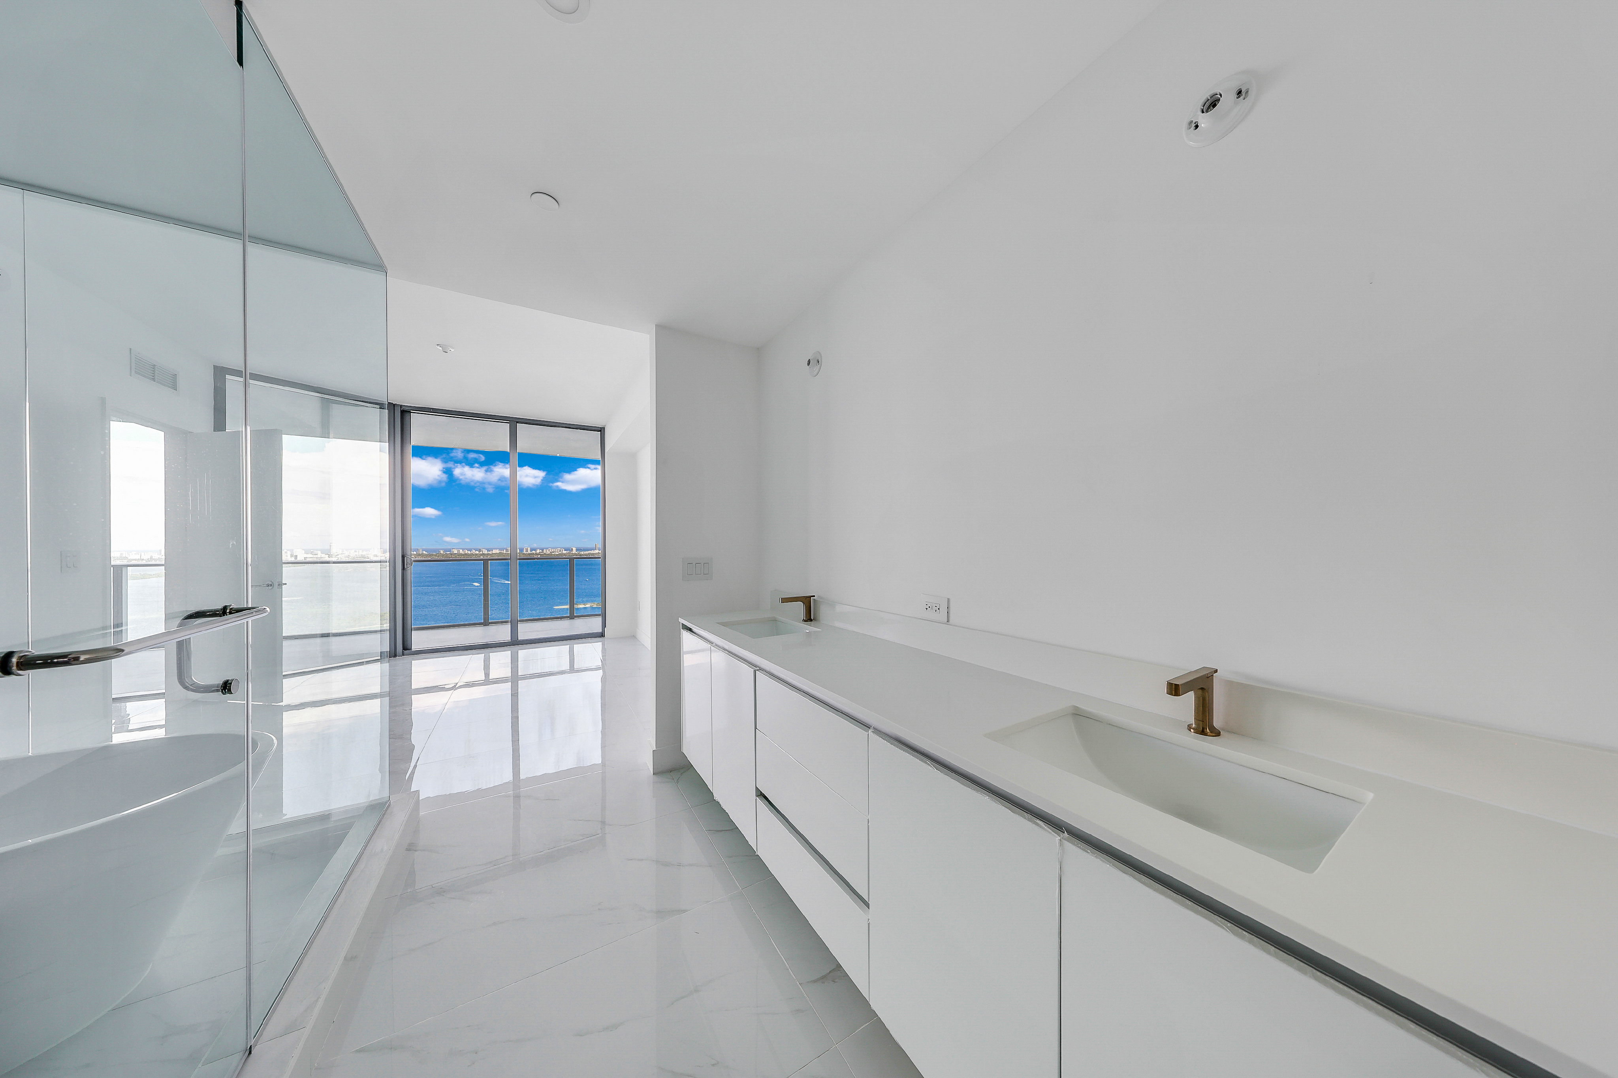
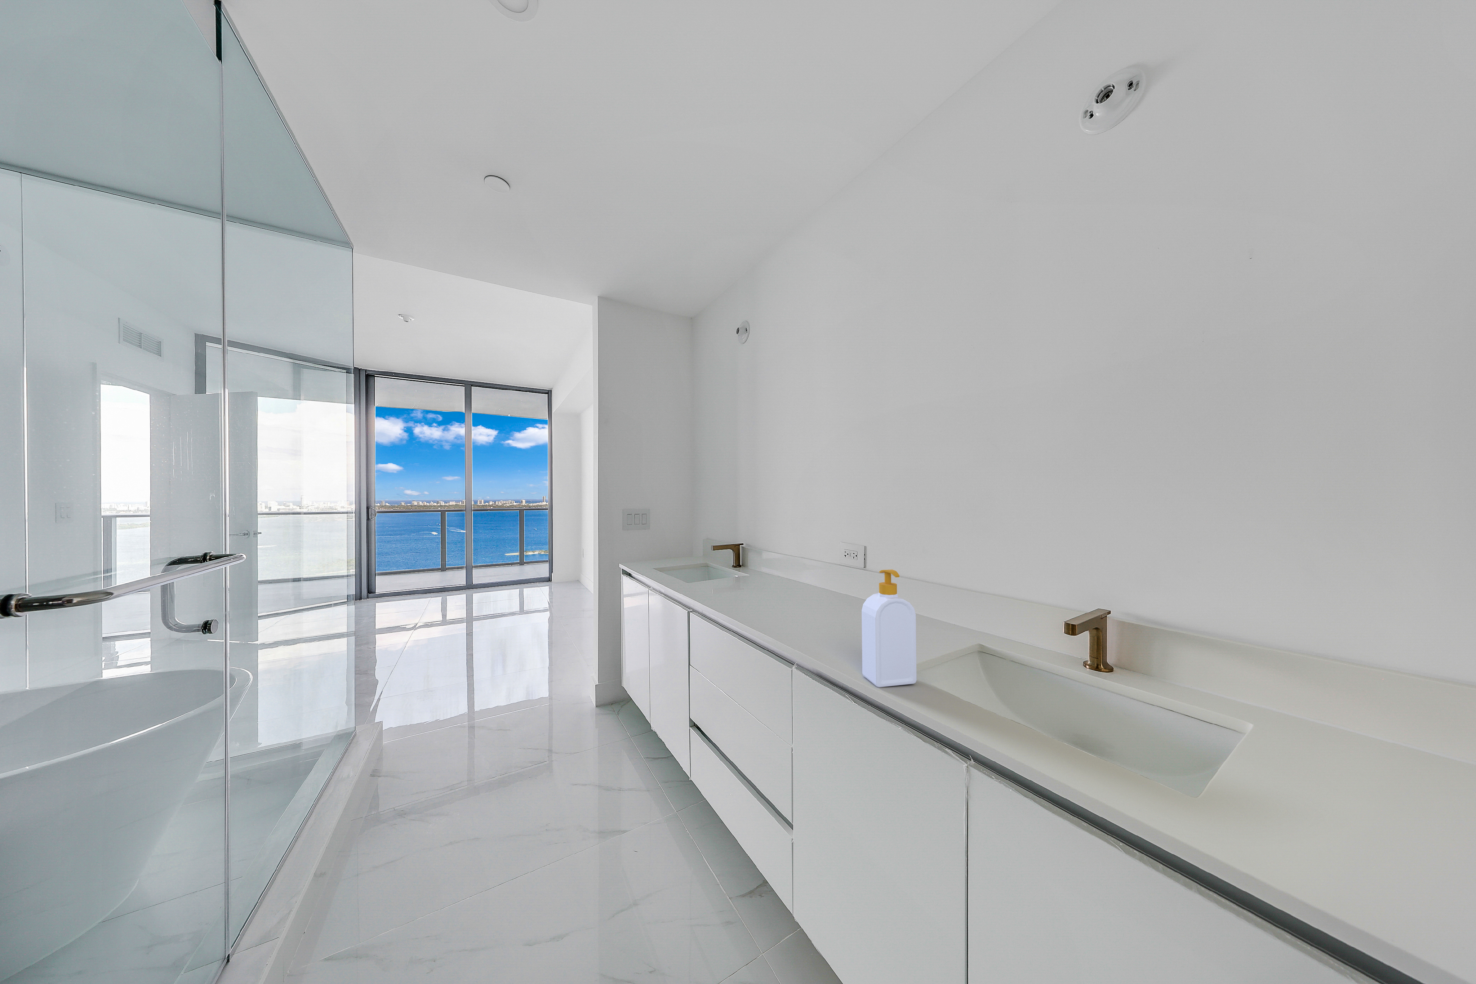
+ soap bottle (888, 625)
